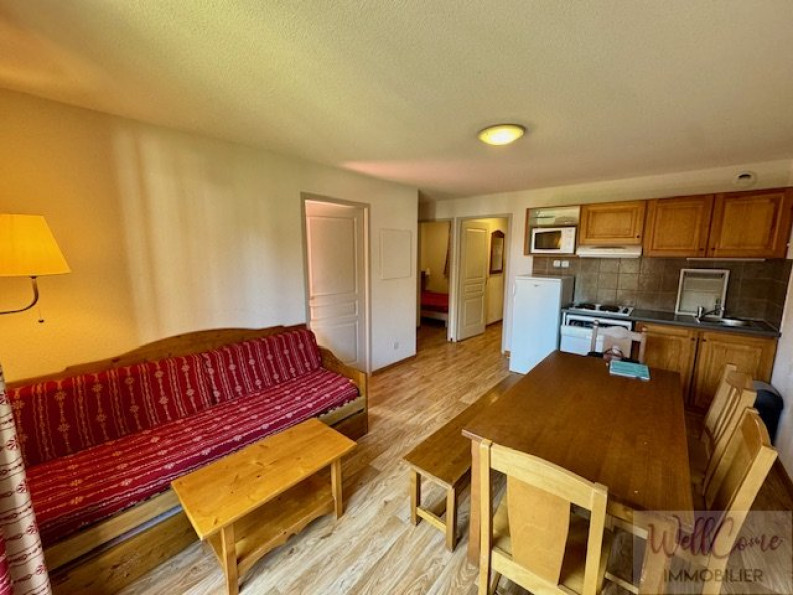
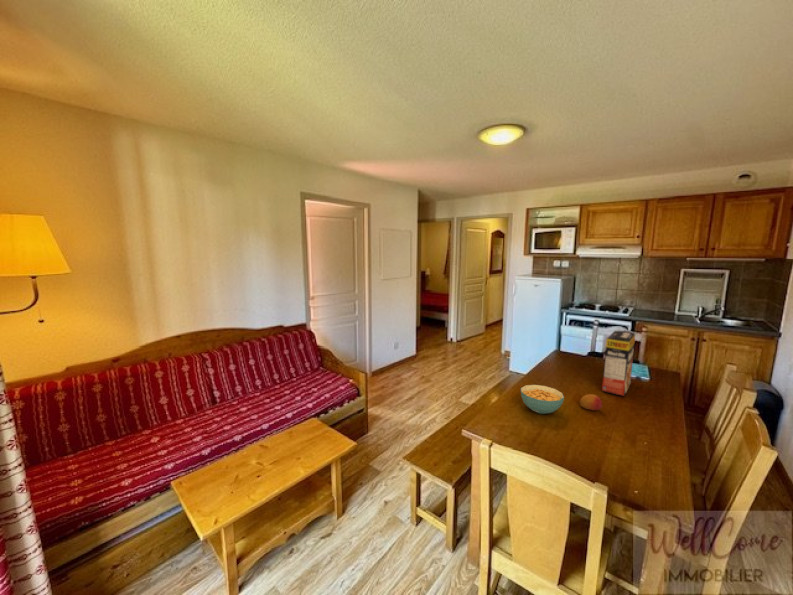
+ cereal box (618, 360)
+ cereal bowl (541, 401)
+ fruit (591, 401)
